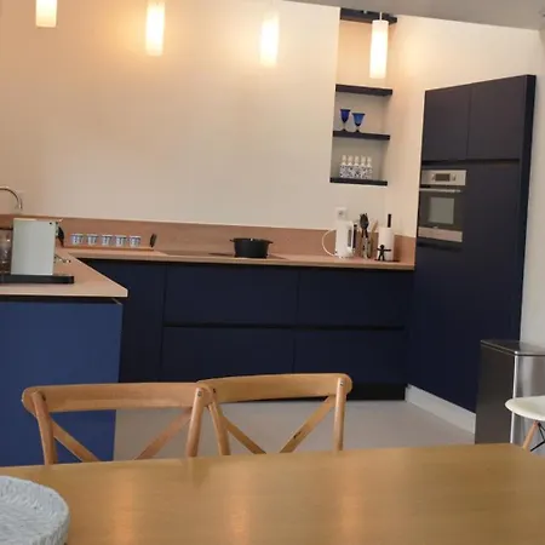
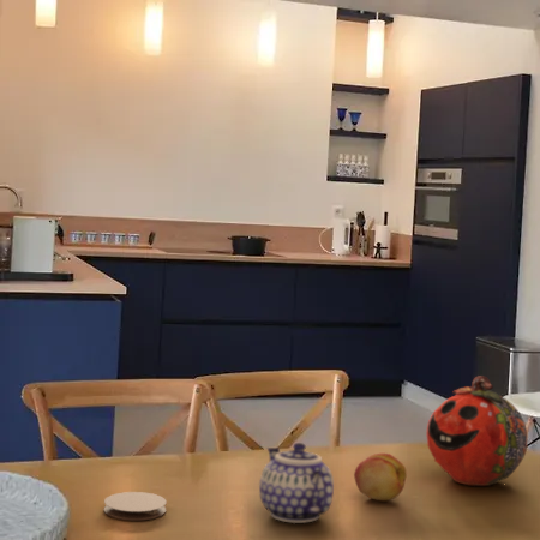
+ teapot (296, 479)
+ fruit (380, 475)
+ coaster (134, 505)
+ decorative ball (476, 427)
